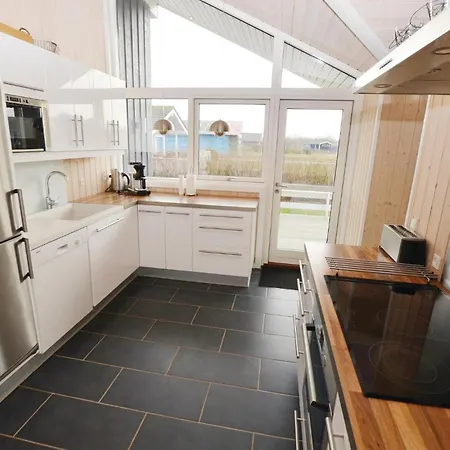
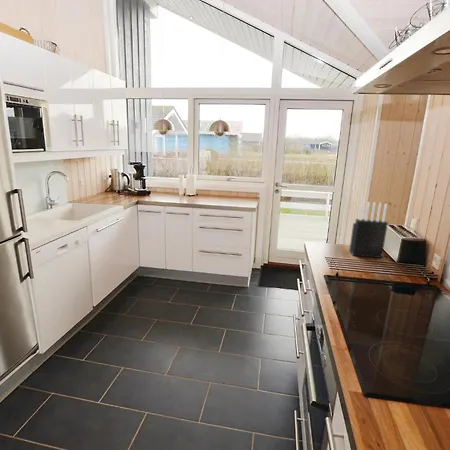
+ knife block (368, 228)
